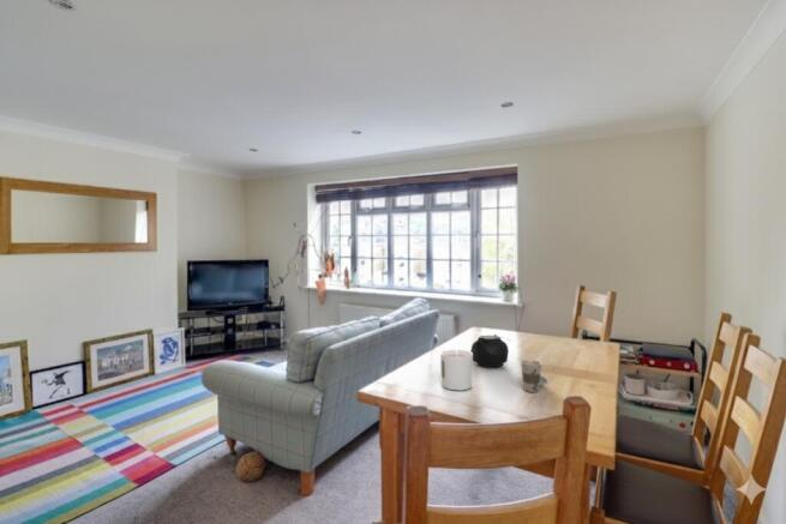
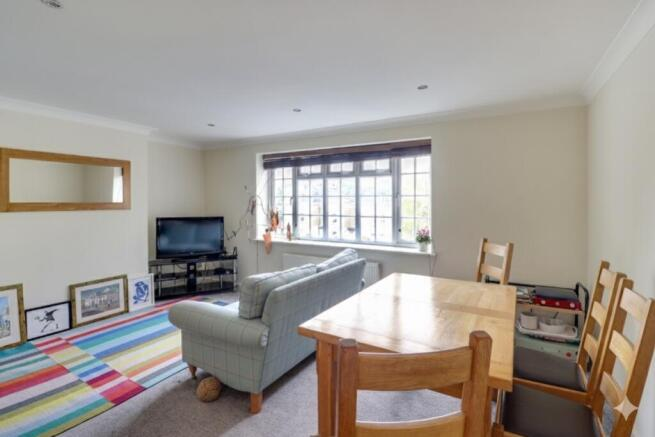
- teapot (487, 351)
- cup (533, 374)
- candle (456, 366)
